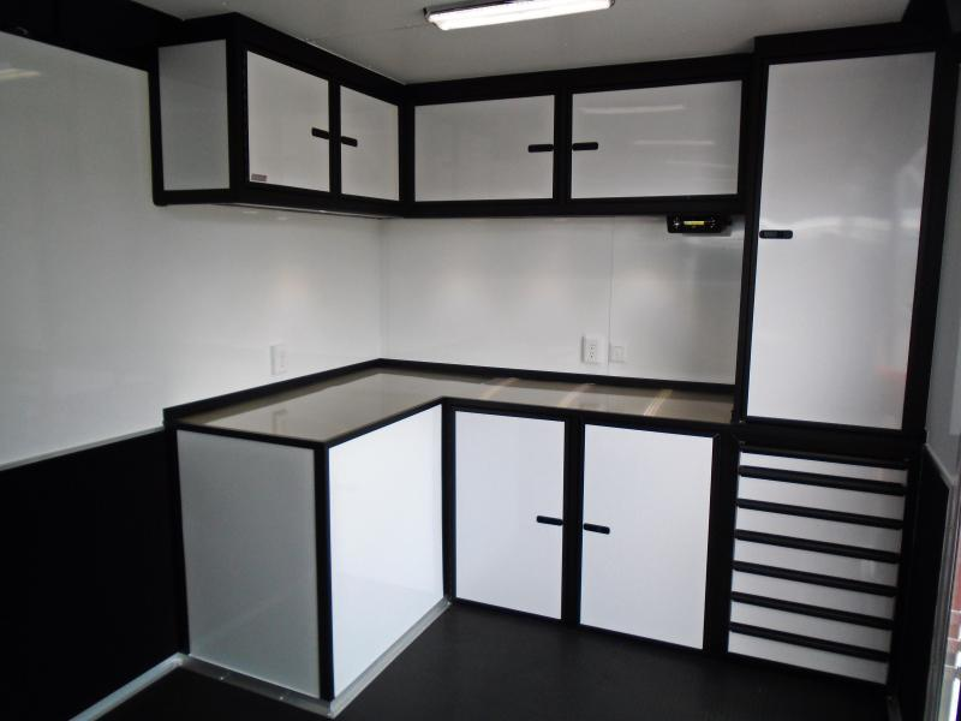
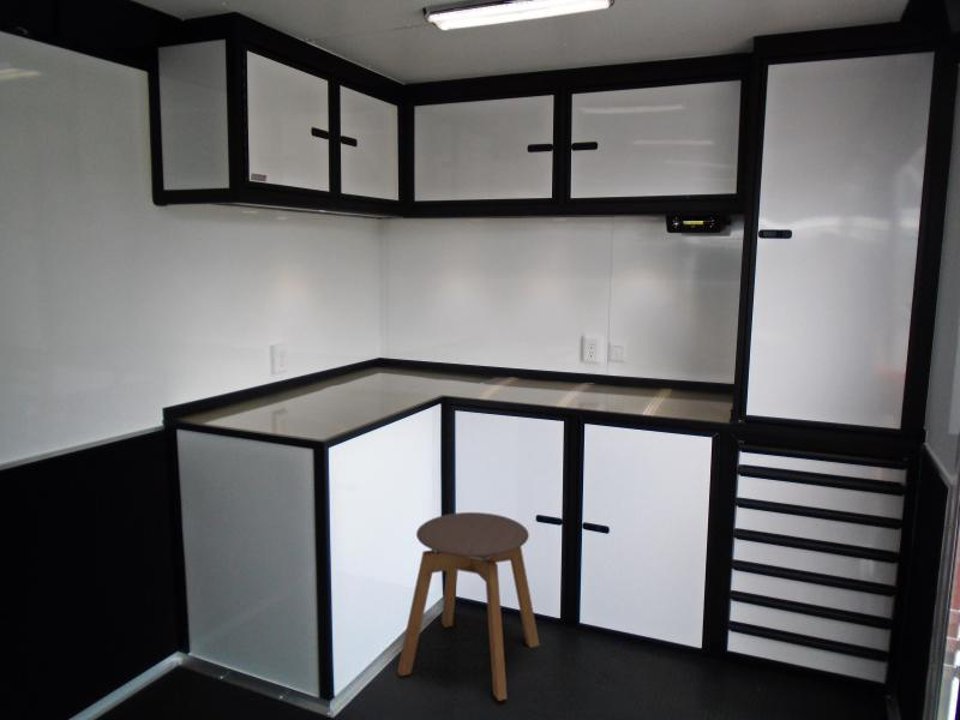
+ stool (486, 593)
